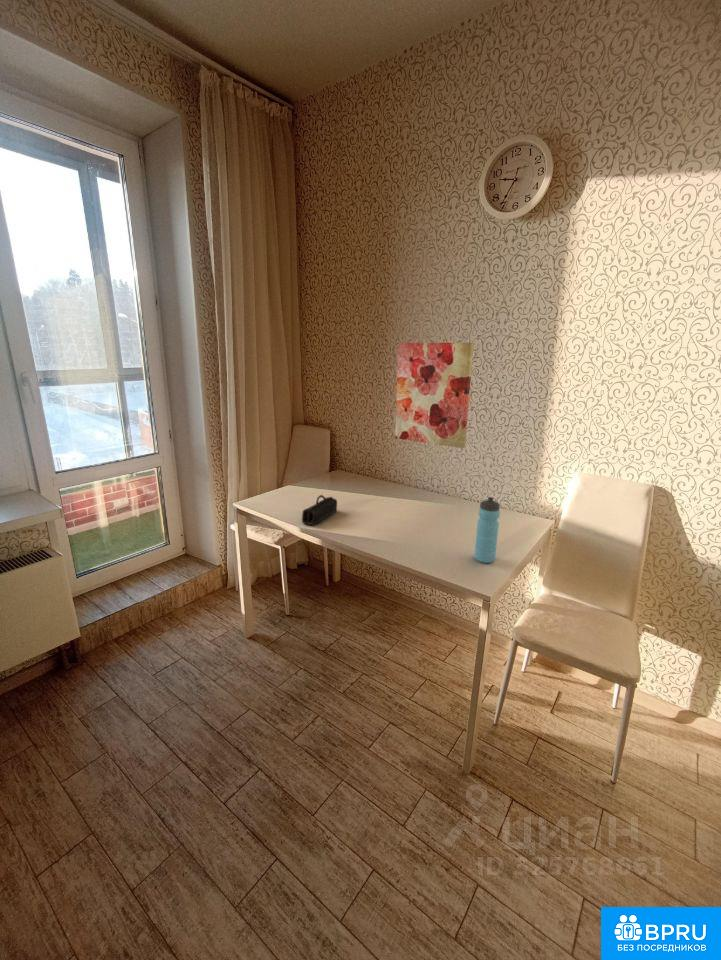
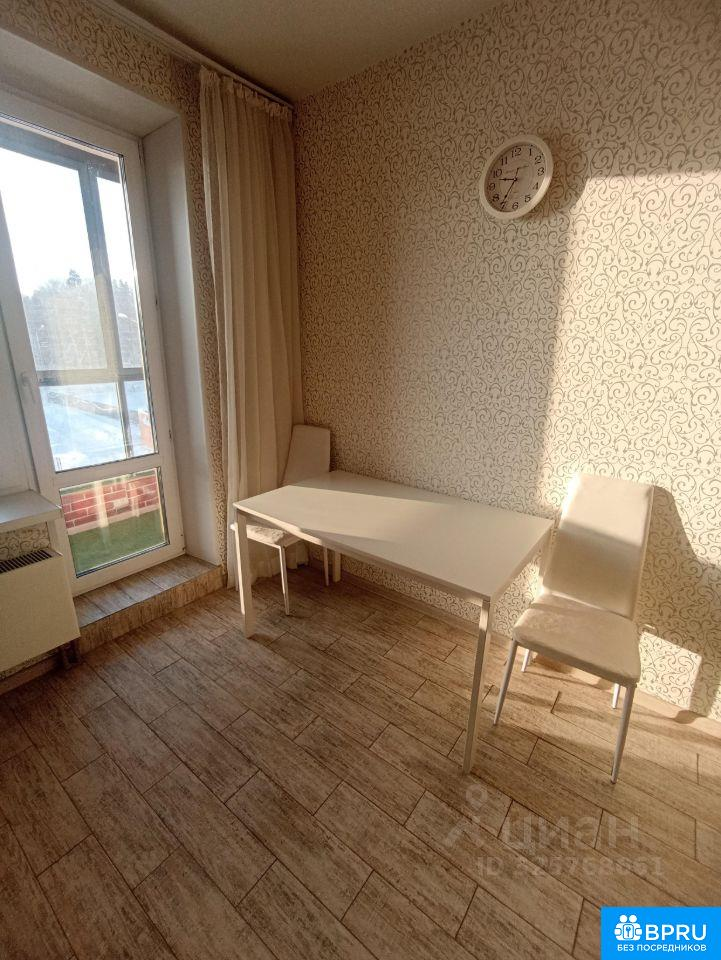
- pencil case (320, 506)
- wall art (431, 394)
- water bottle (487, 528)
